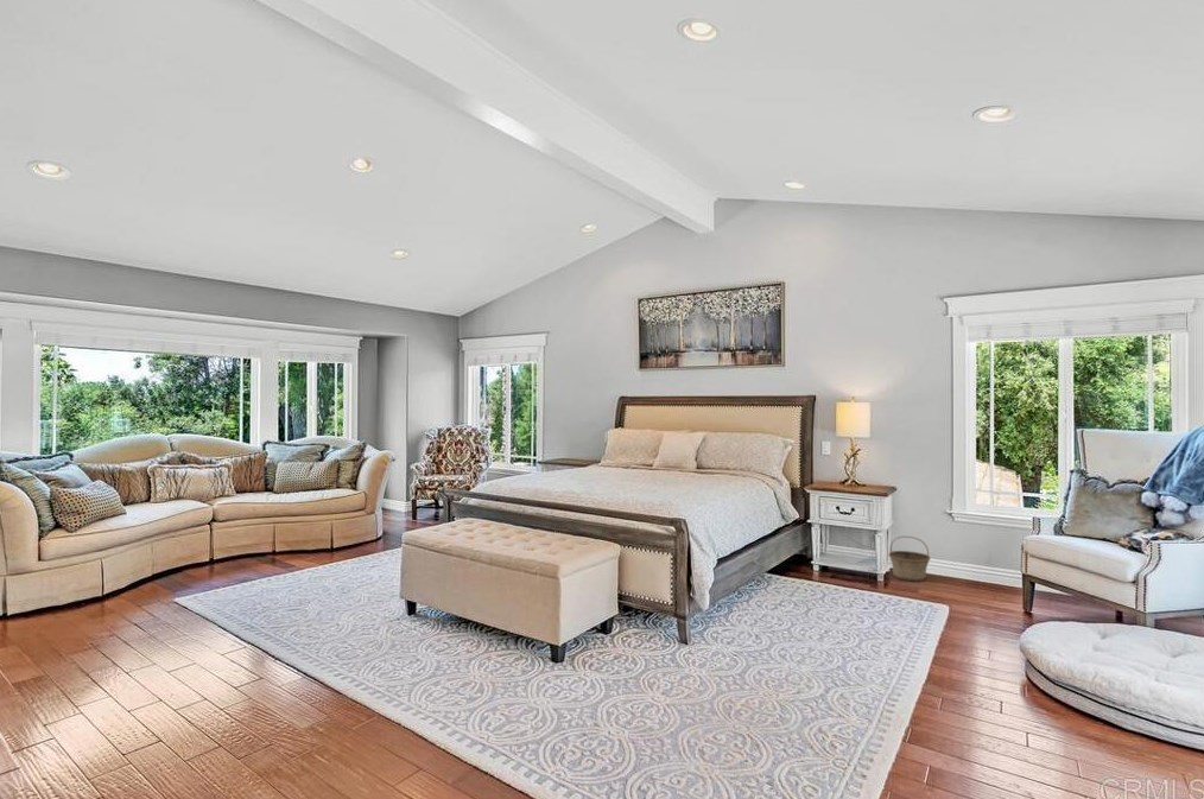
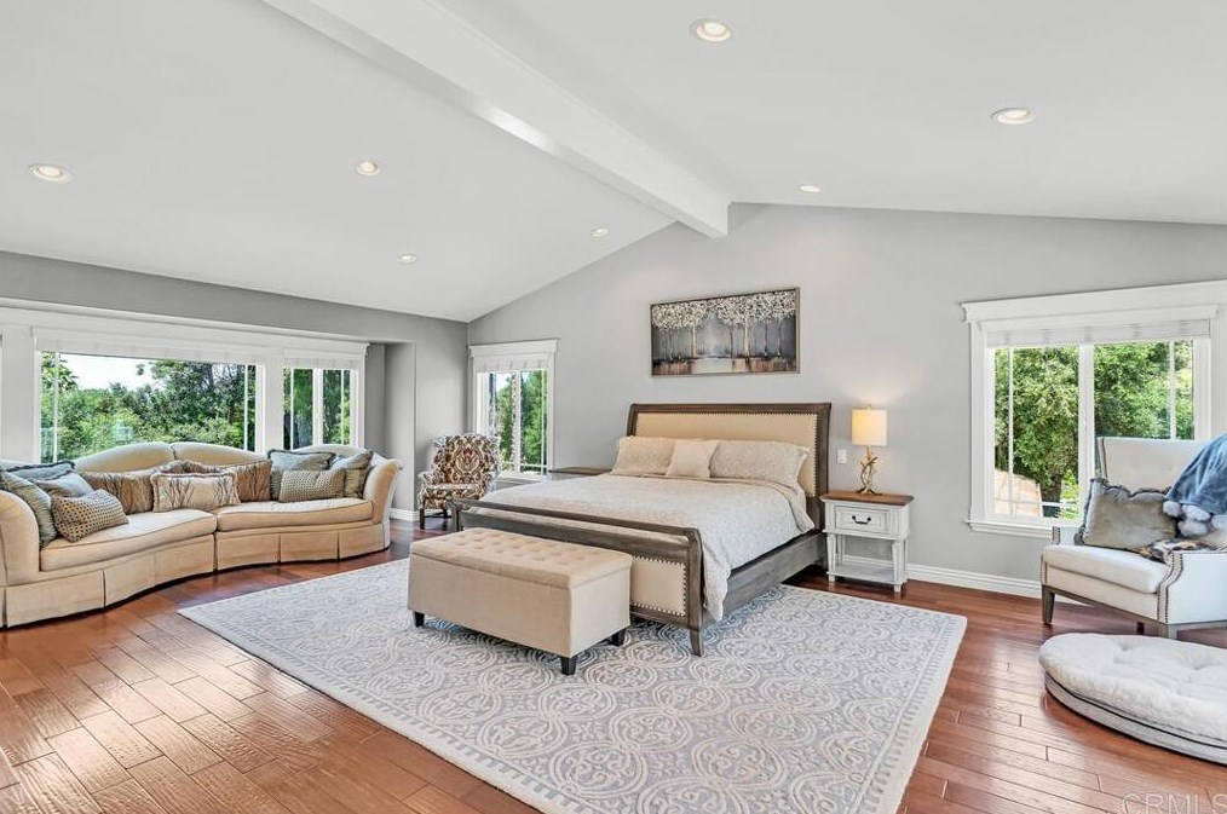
- basket (908, 557)
